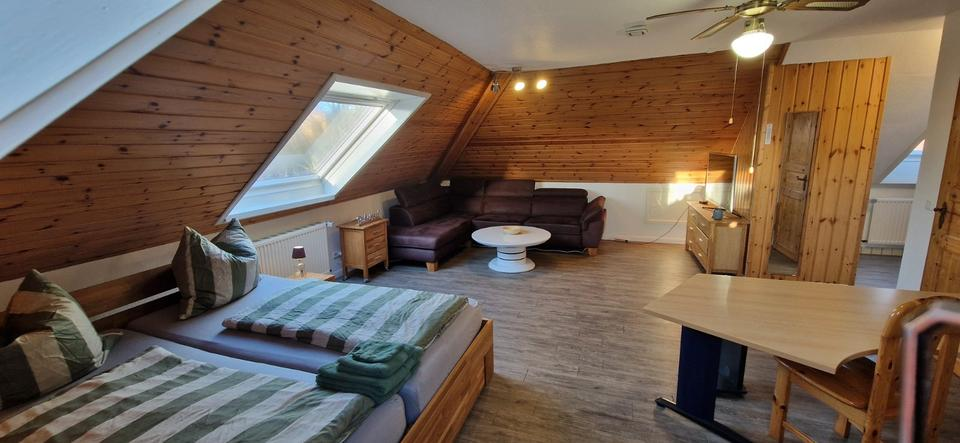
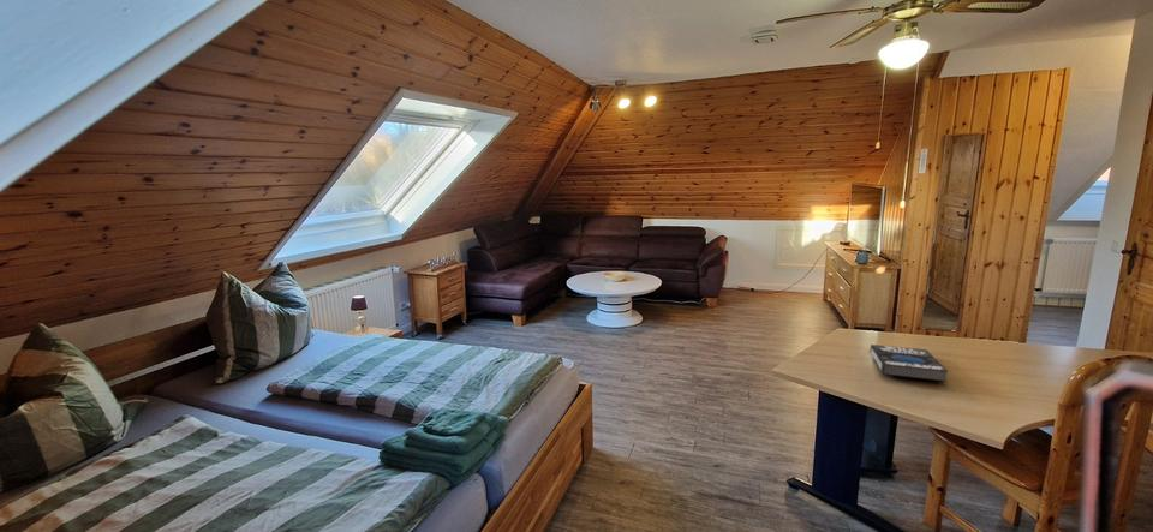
+ book (904, 360)
